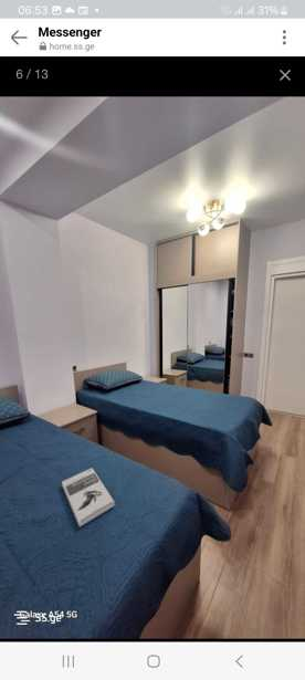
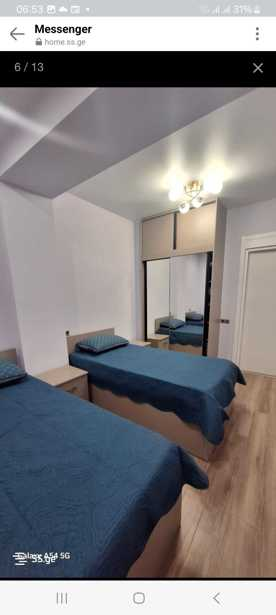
- book (86, 492)
